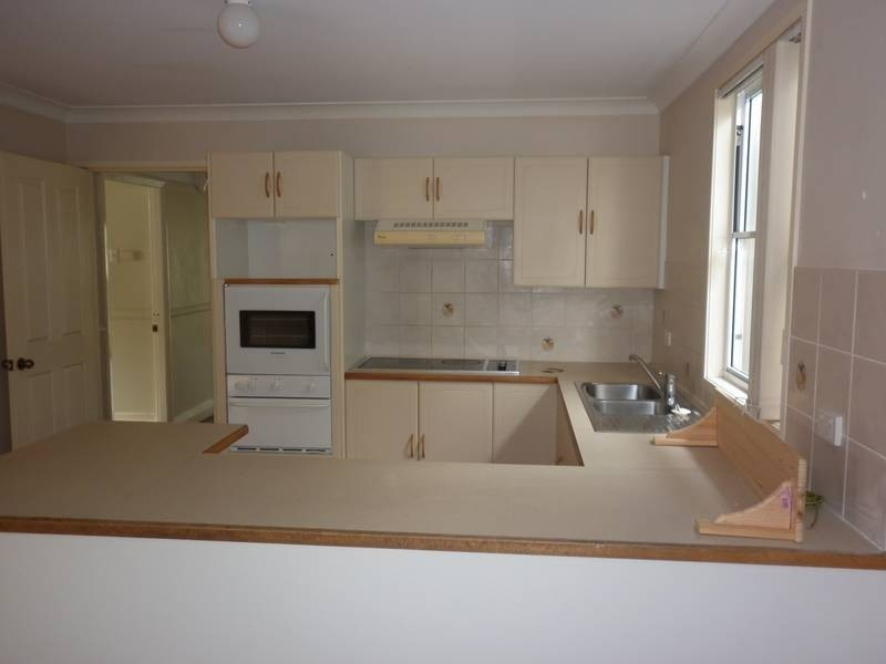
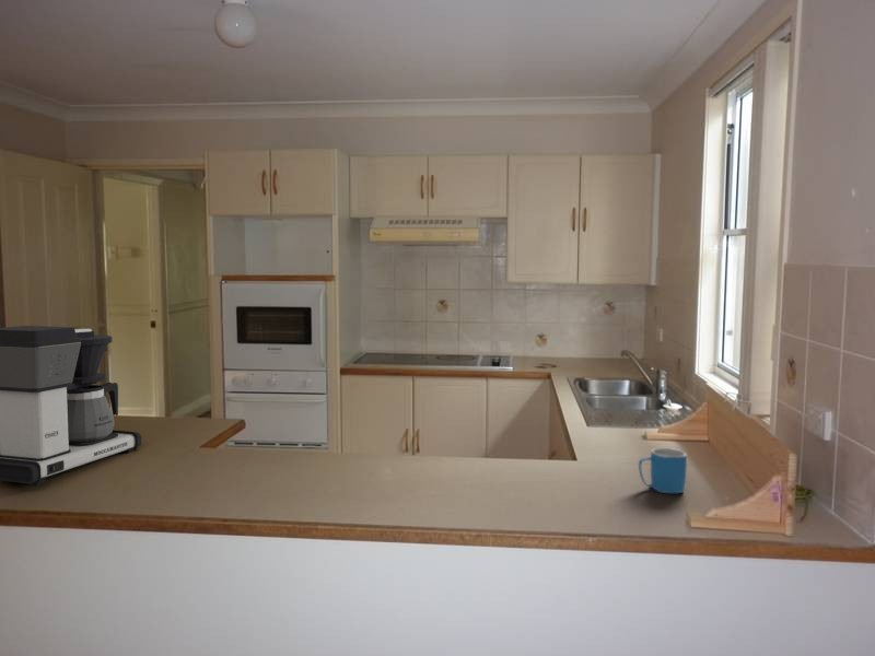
+ coffee maker (63, 396)
+ mug (662, 470)
